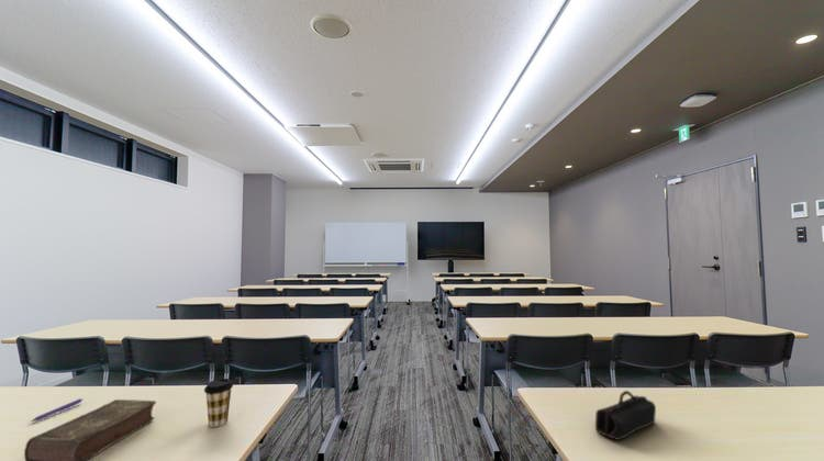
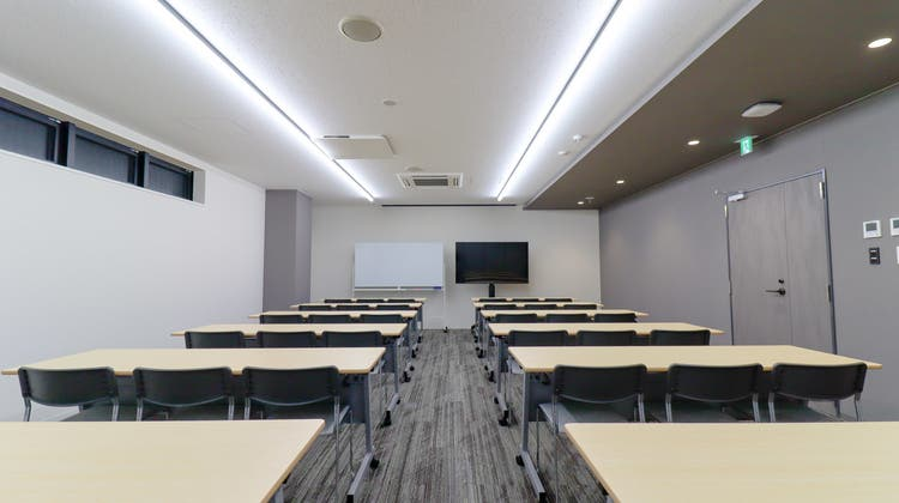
- pencil case (625, 409)
- coffee cup (218, 402)
- book (97, 427)
- pen (57, 409)
